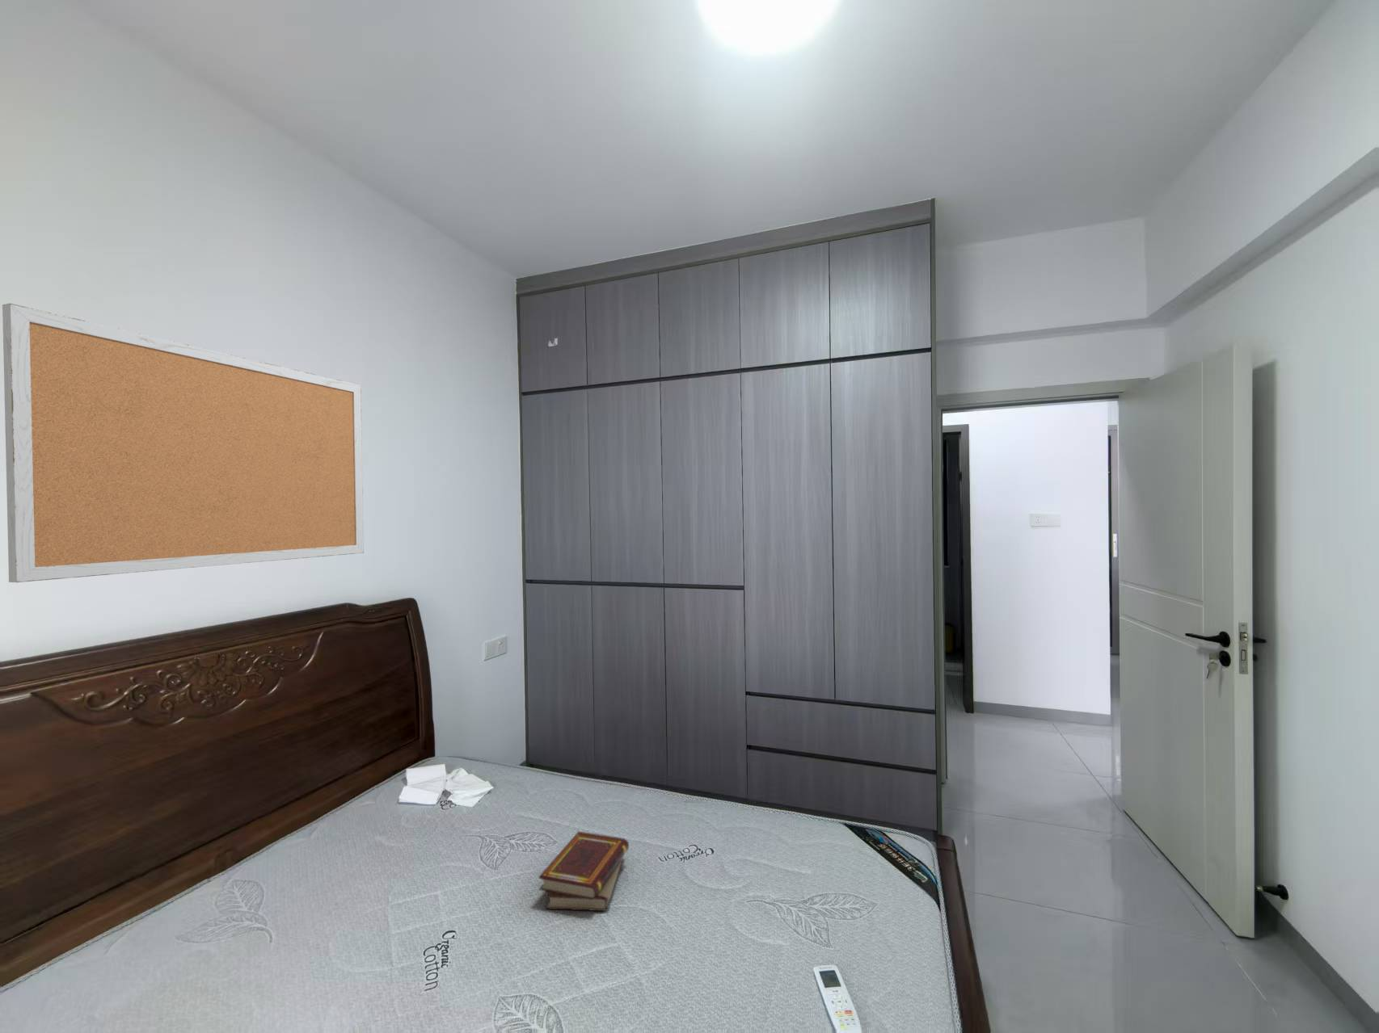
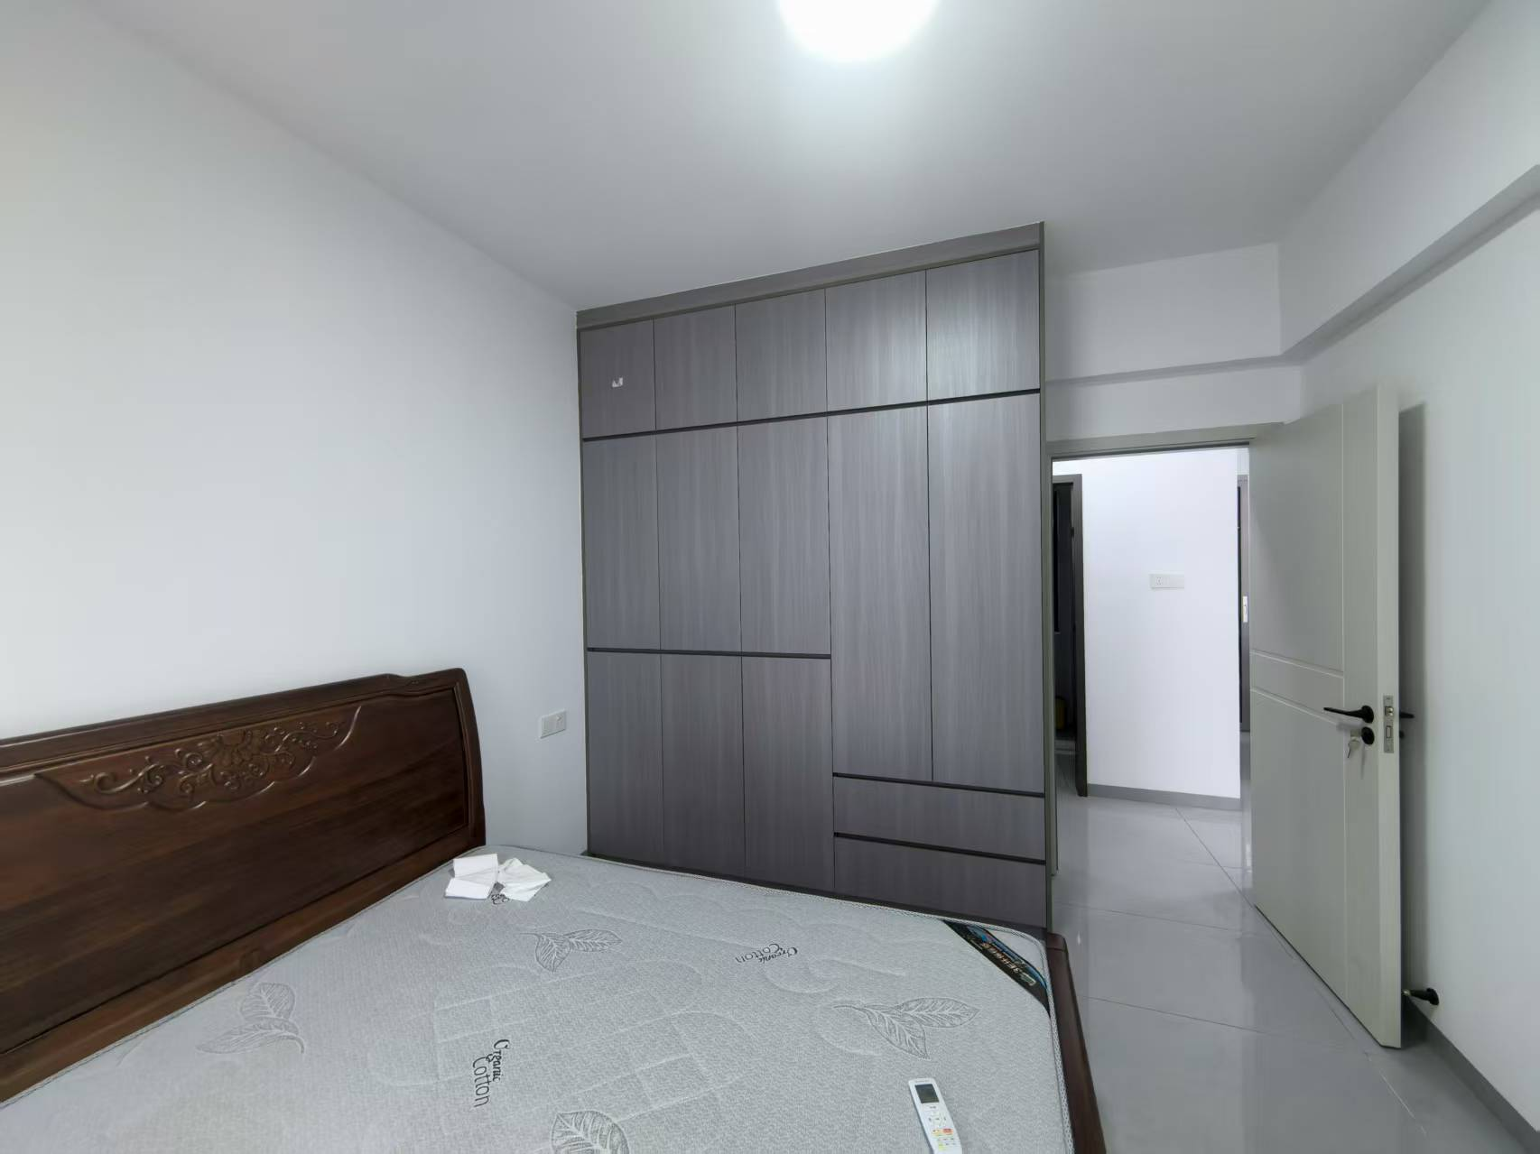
- book set (589, 867)
- bulletin board (227, 460)
